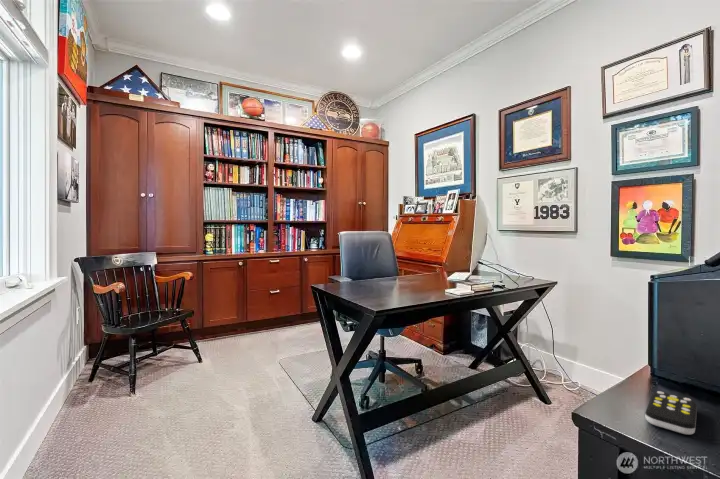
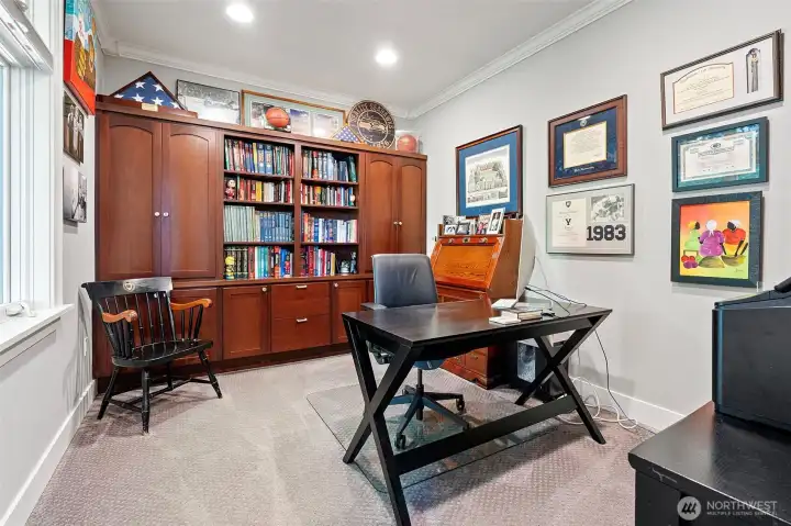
- remote control (671, 410)
